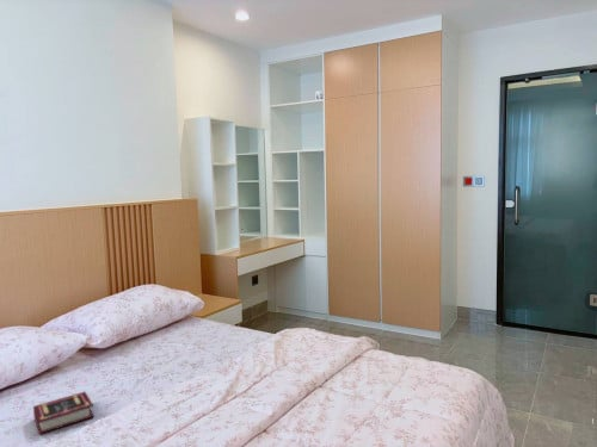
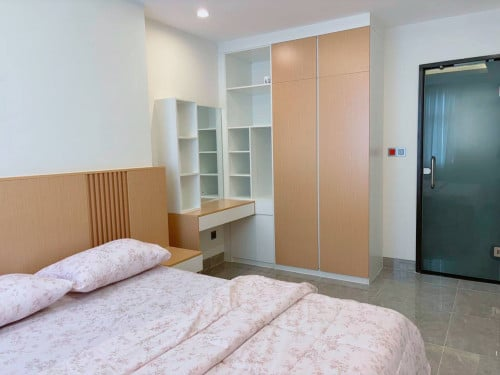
- book (63, 410)
